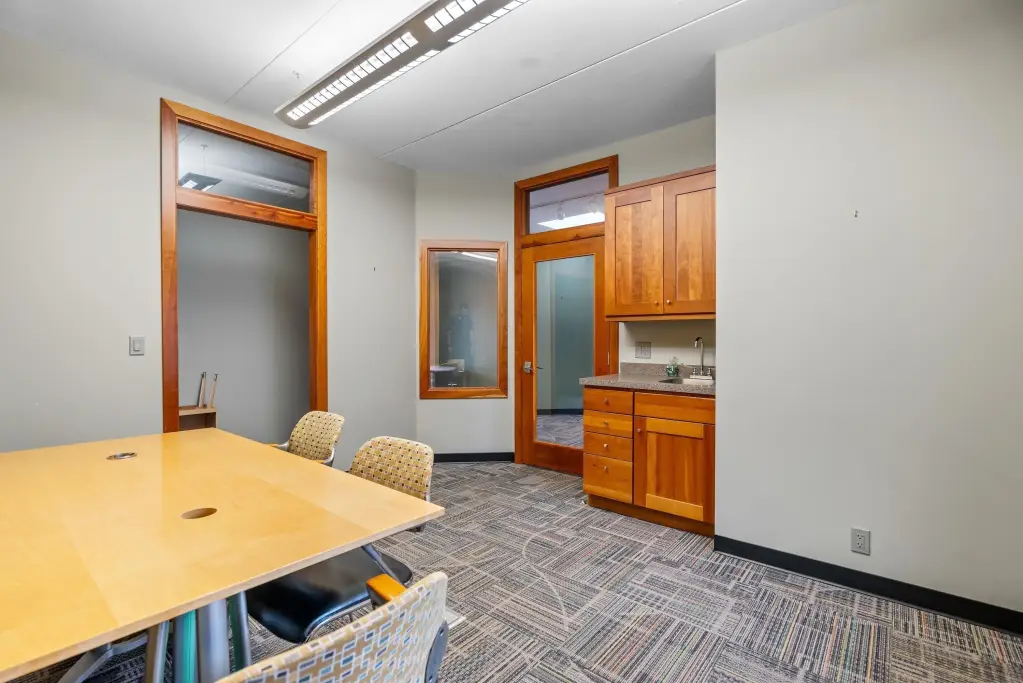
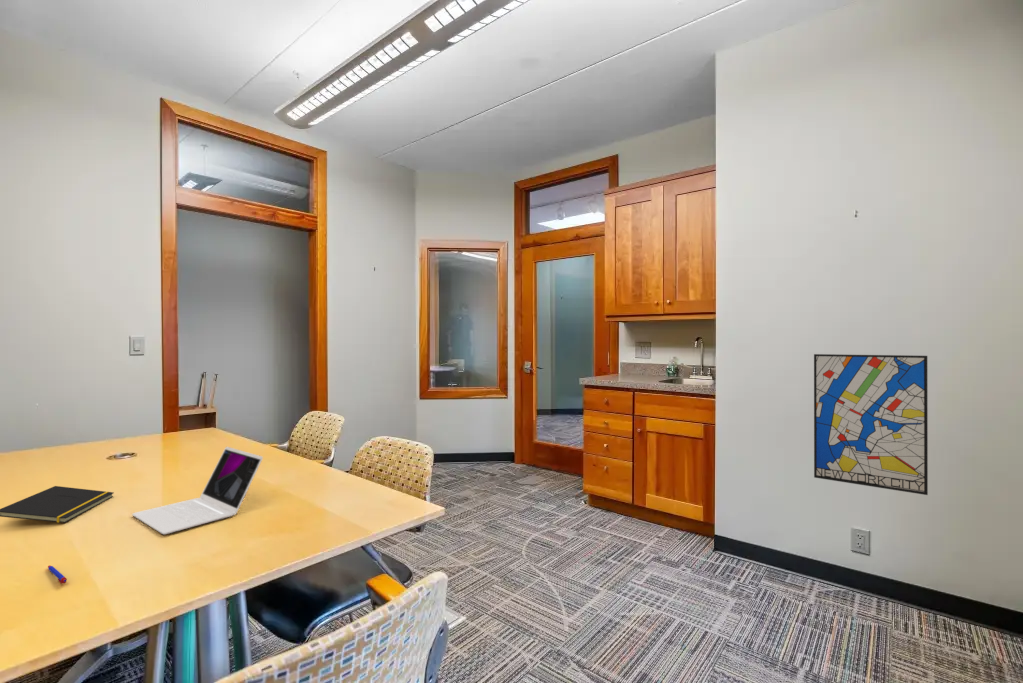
+ laptop (205, 486)
+ wall art (867, 420)
+ notepad (59, 503)
+ pen (56, 572)
